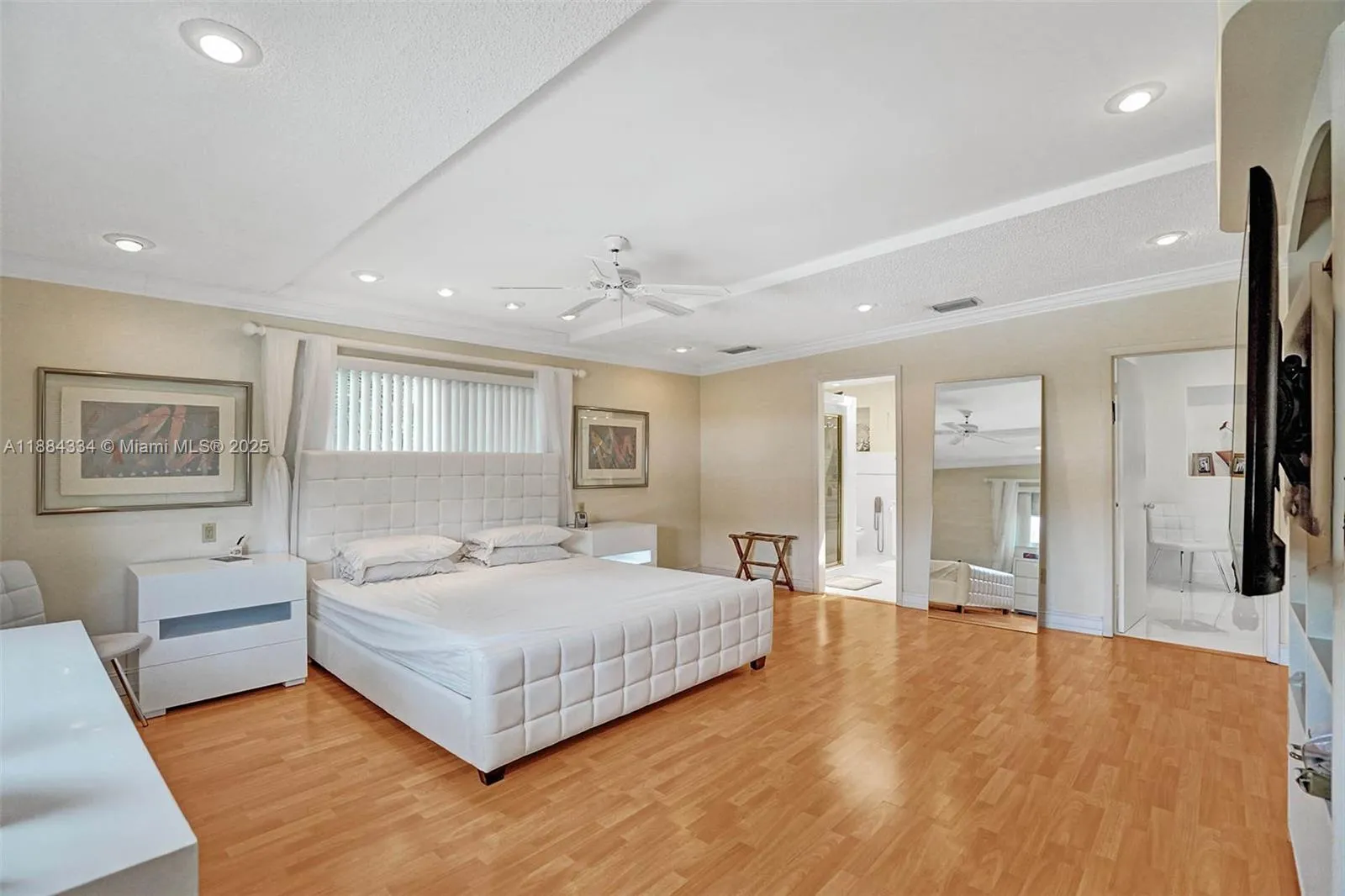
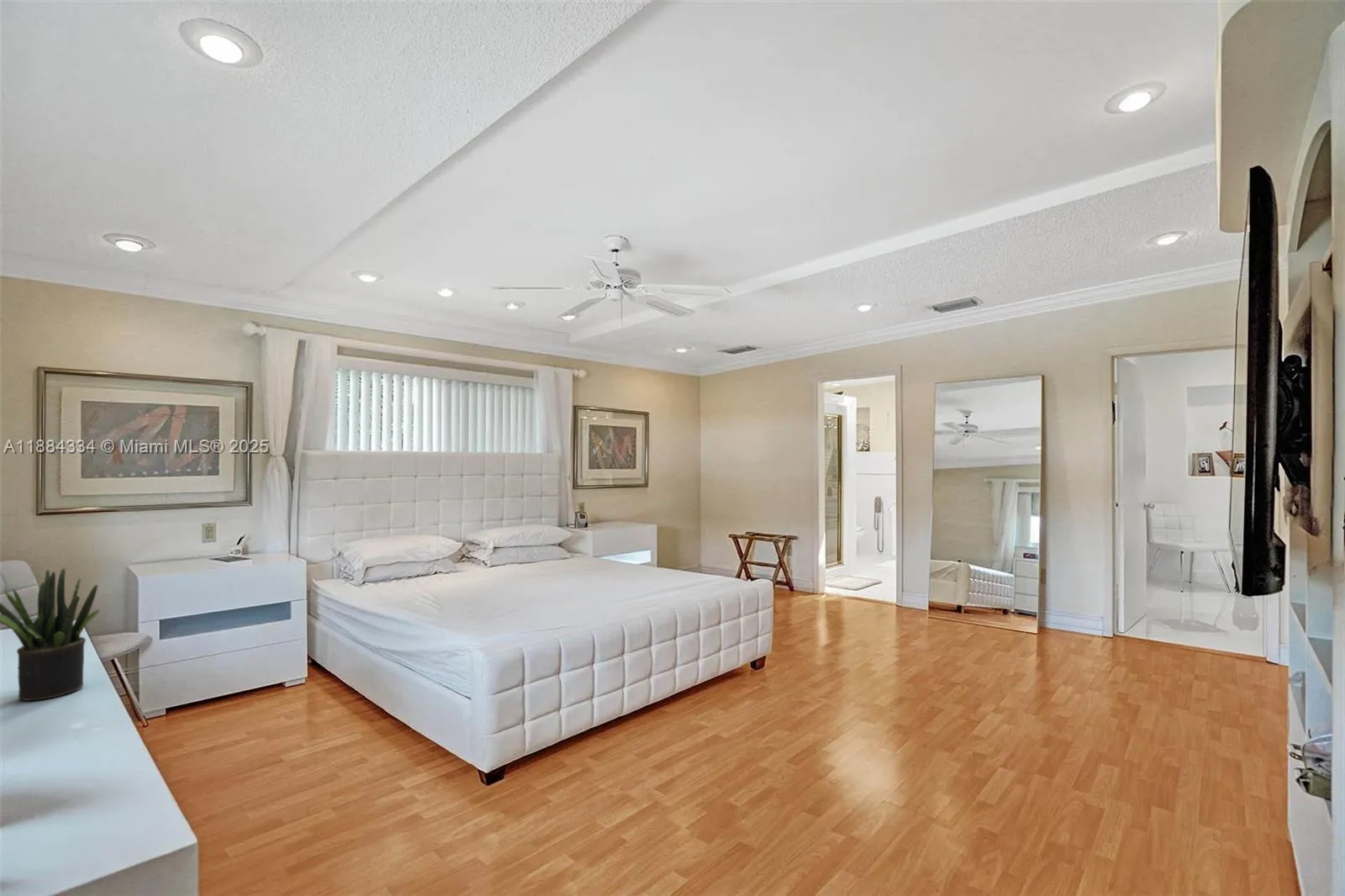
+ potted plant (43, 632)
